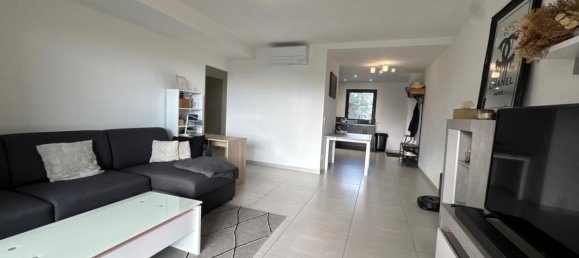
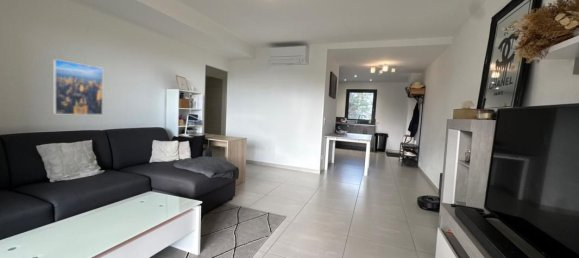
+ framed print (79, 89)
